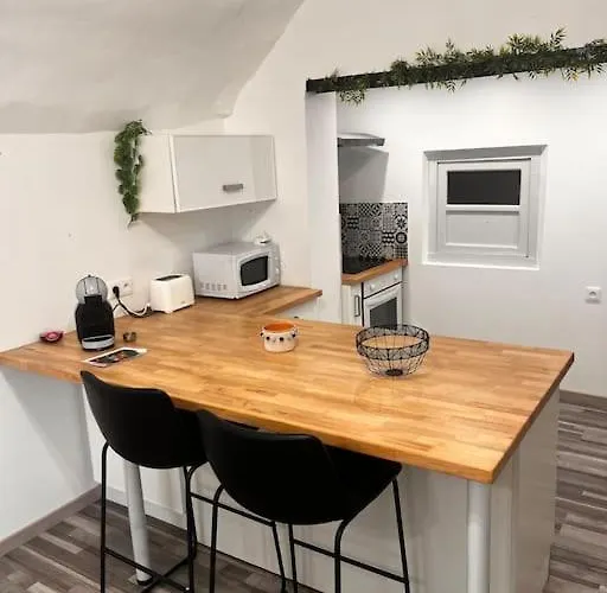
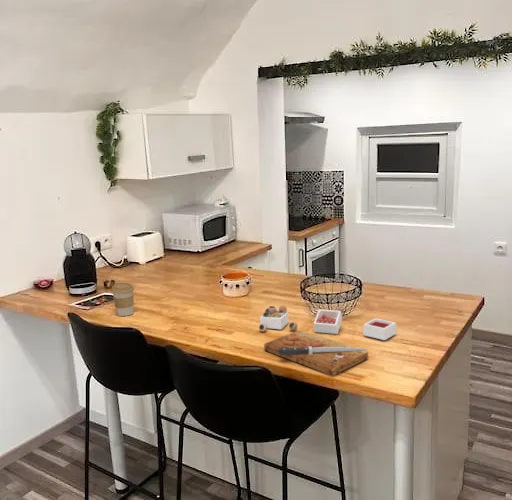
+ coffee cup (123, 298)
+ cutting board (314, 335)
